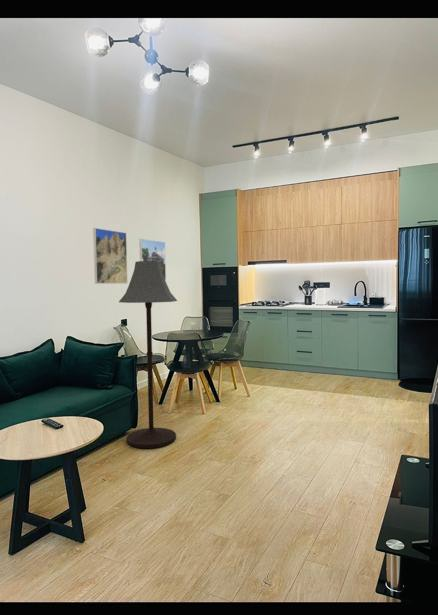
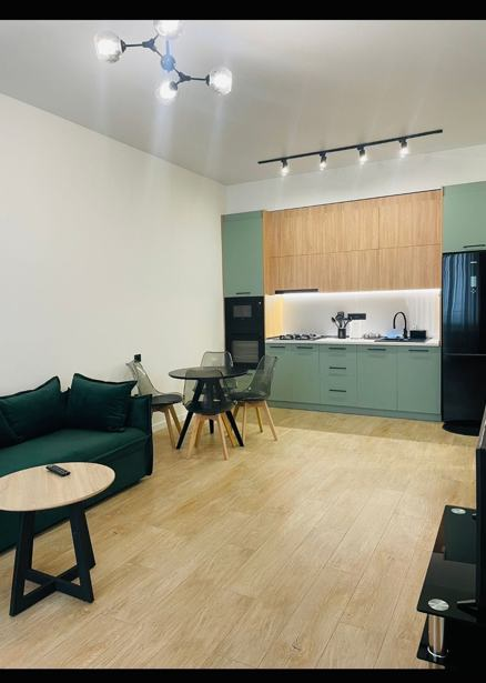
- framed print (111, 257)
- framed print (153, 260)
- floor lamp (149, 351)
